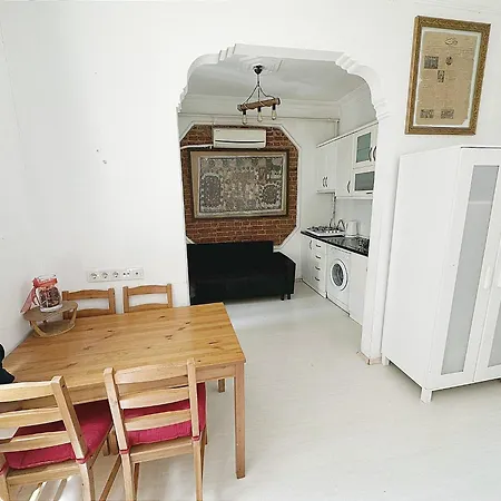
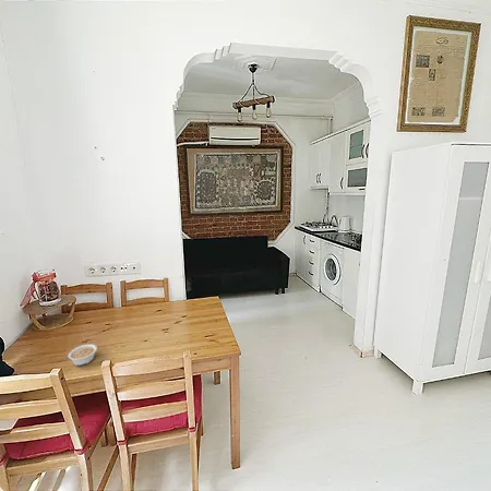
+ legume (82, 355)
